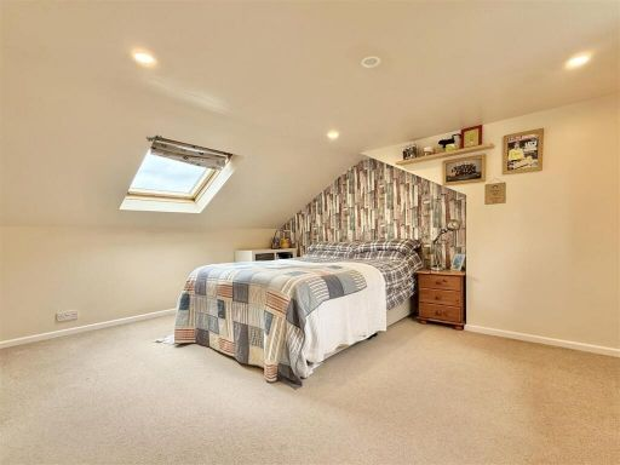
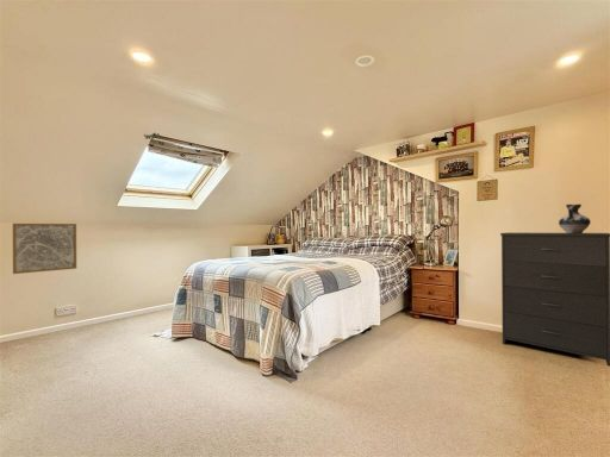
+ dresser (552, 290)
+ wall art (45, 246)
+ ceramic jug (573, 218)
